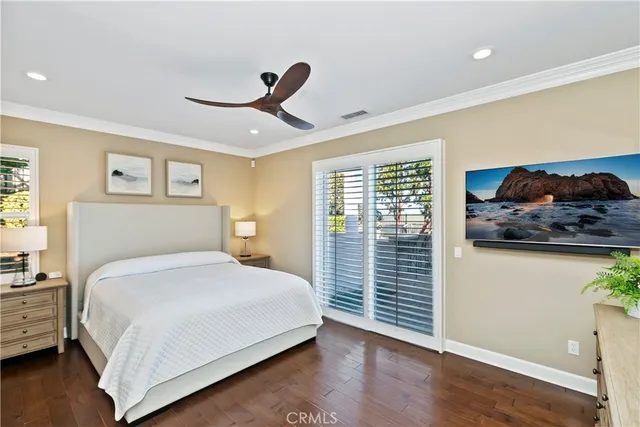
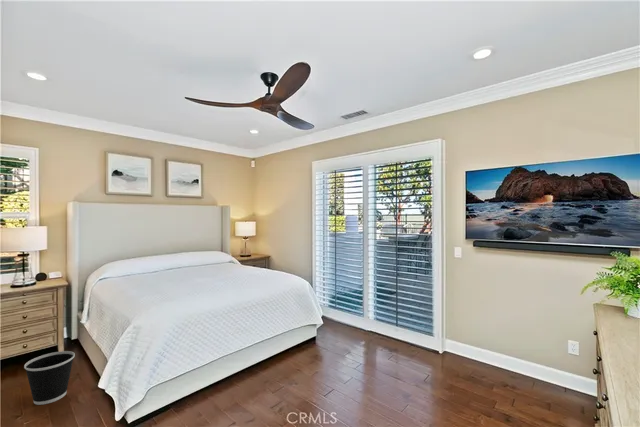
+ wastebasket (50, 378)
